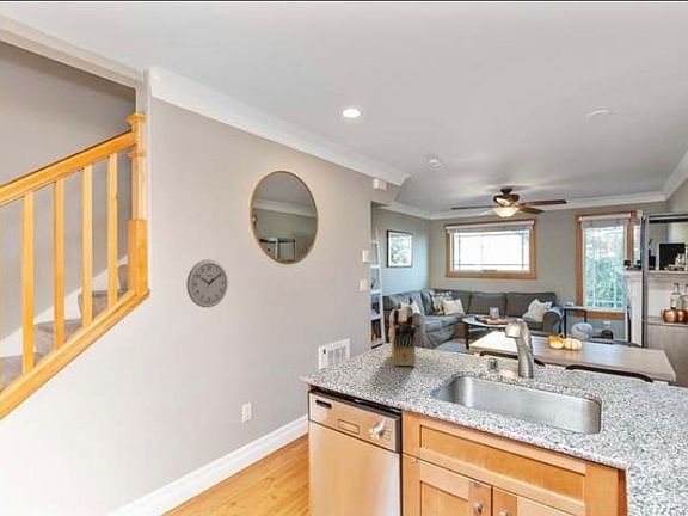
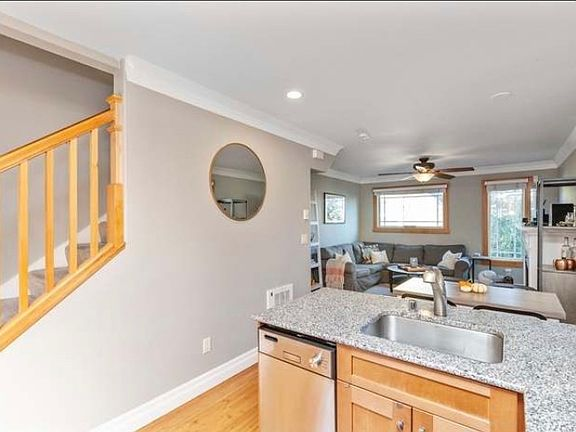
- knife block (403, 332)
- wall clock (209, 283)
